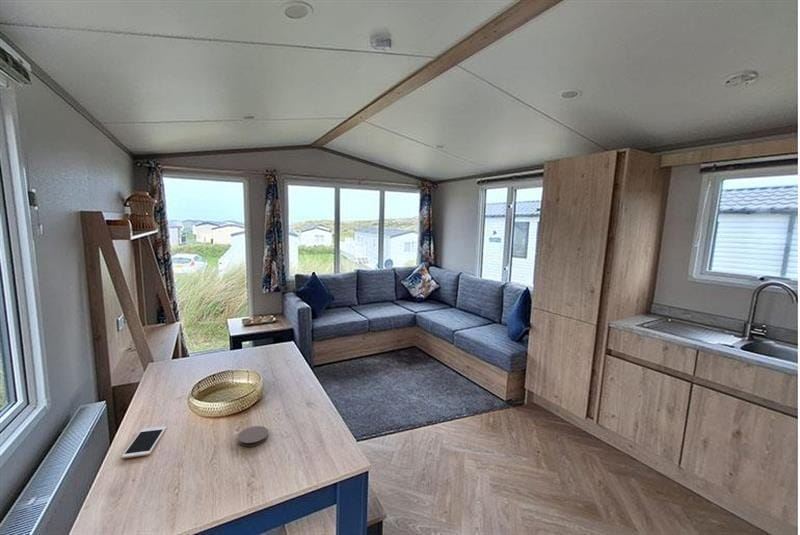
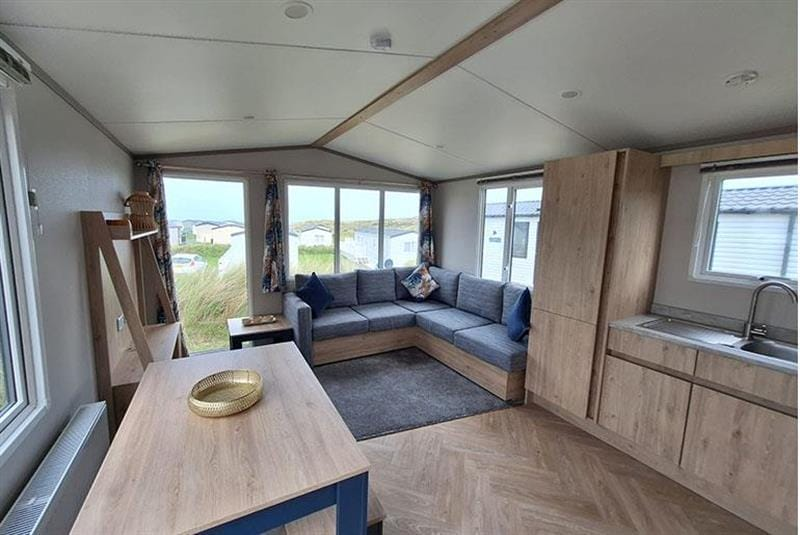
- coaster (253, 435)
- cell phone (145, 441)
